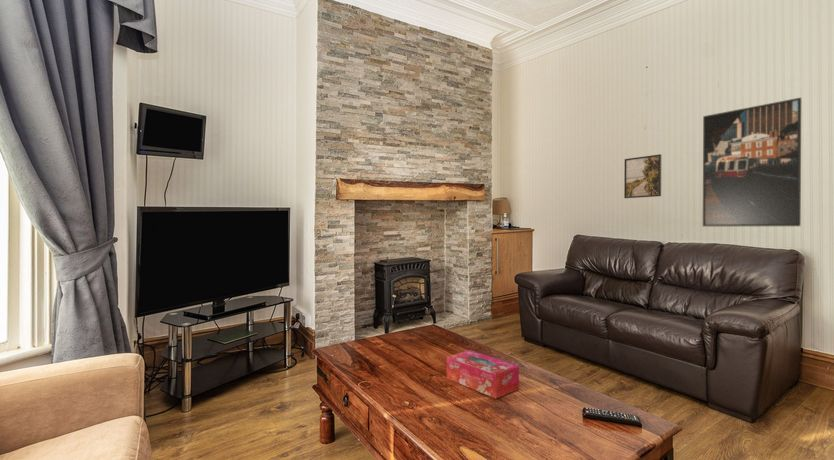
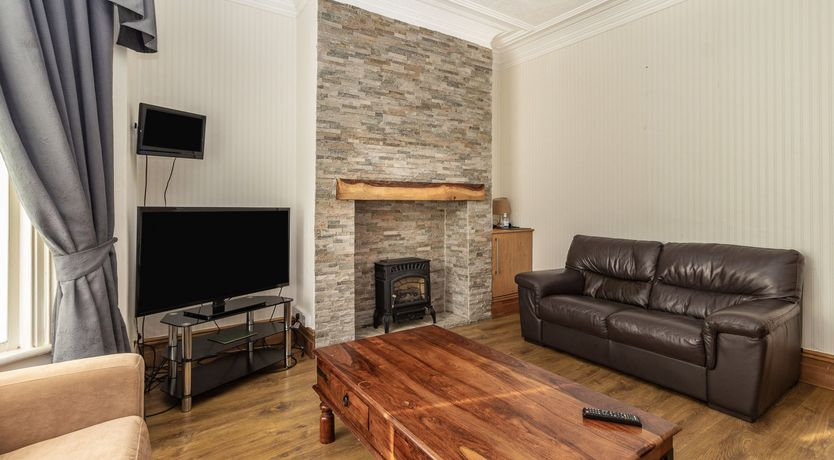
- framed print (642, 177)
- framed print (748, 167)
- tissue box (481, 372)
